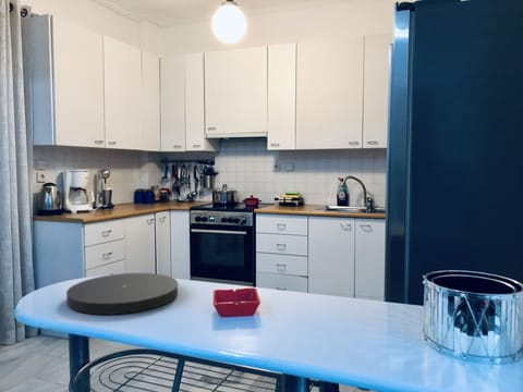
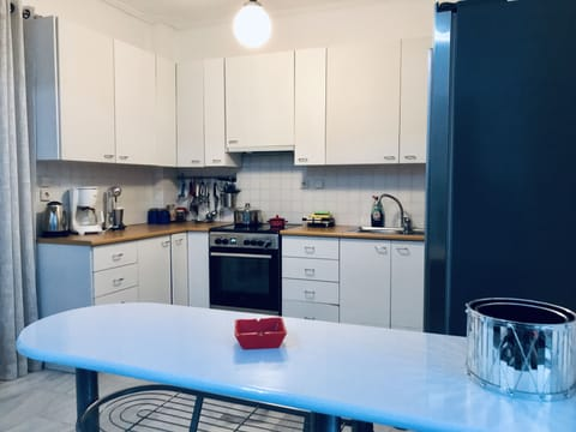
- plate (124, 291)
